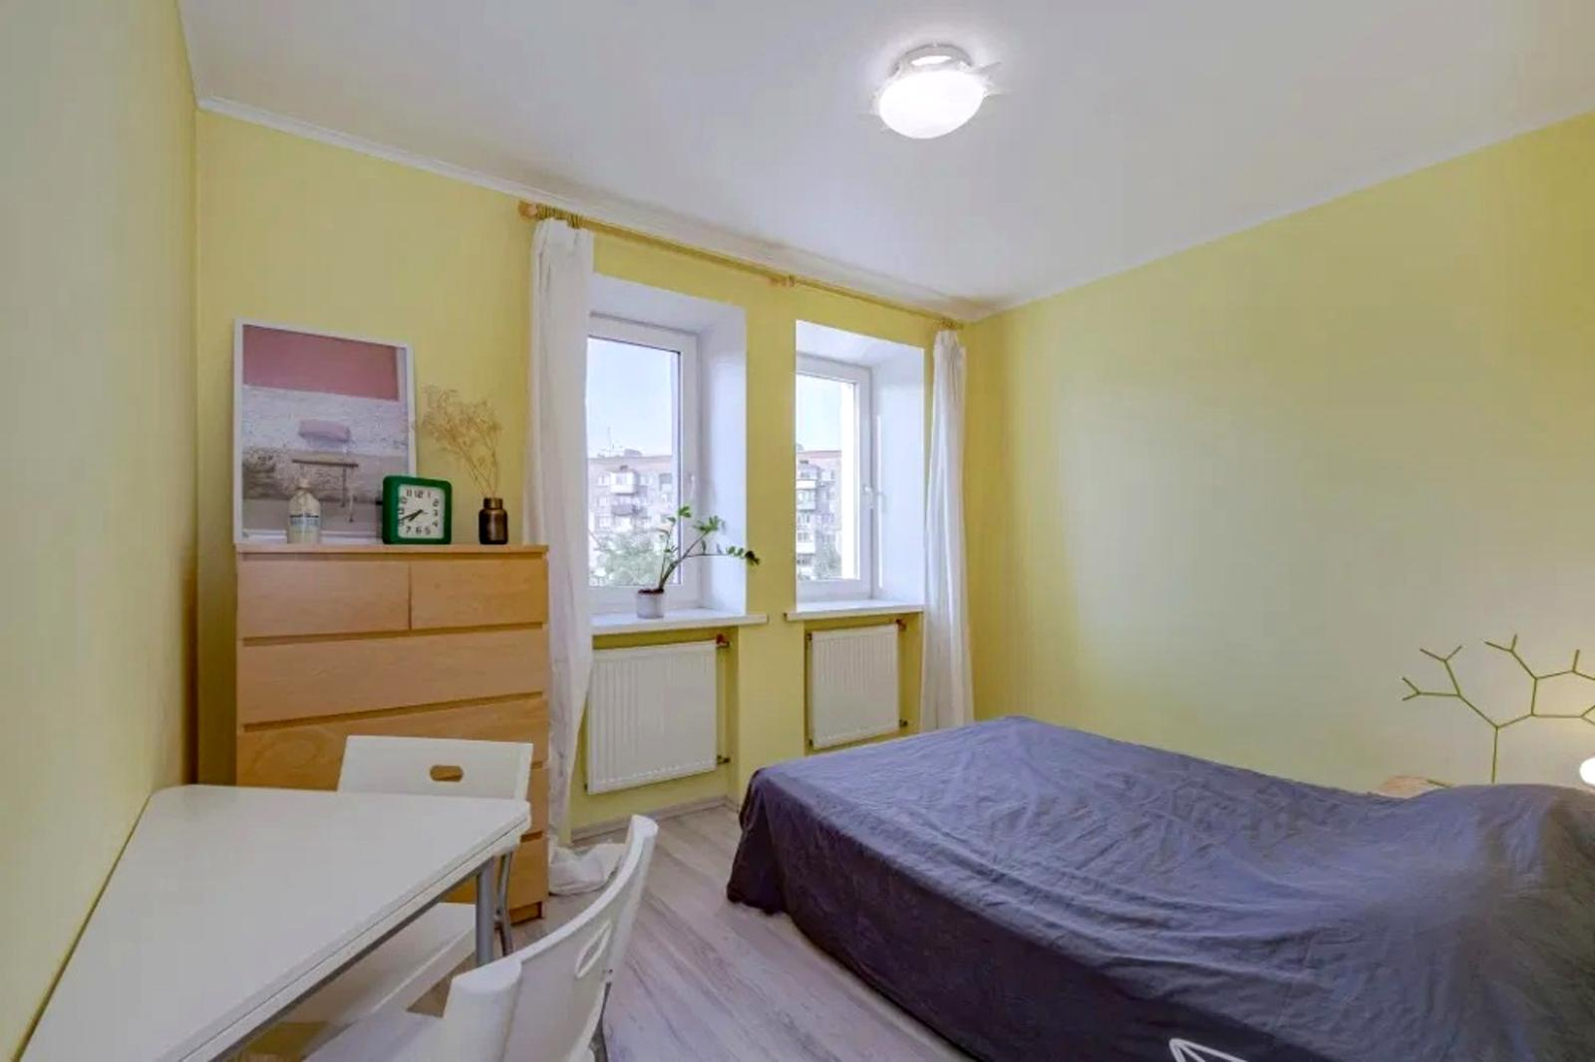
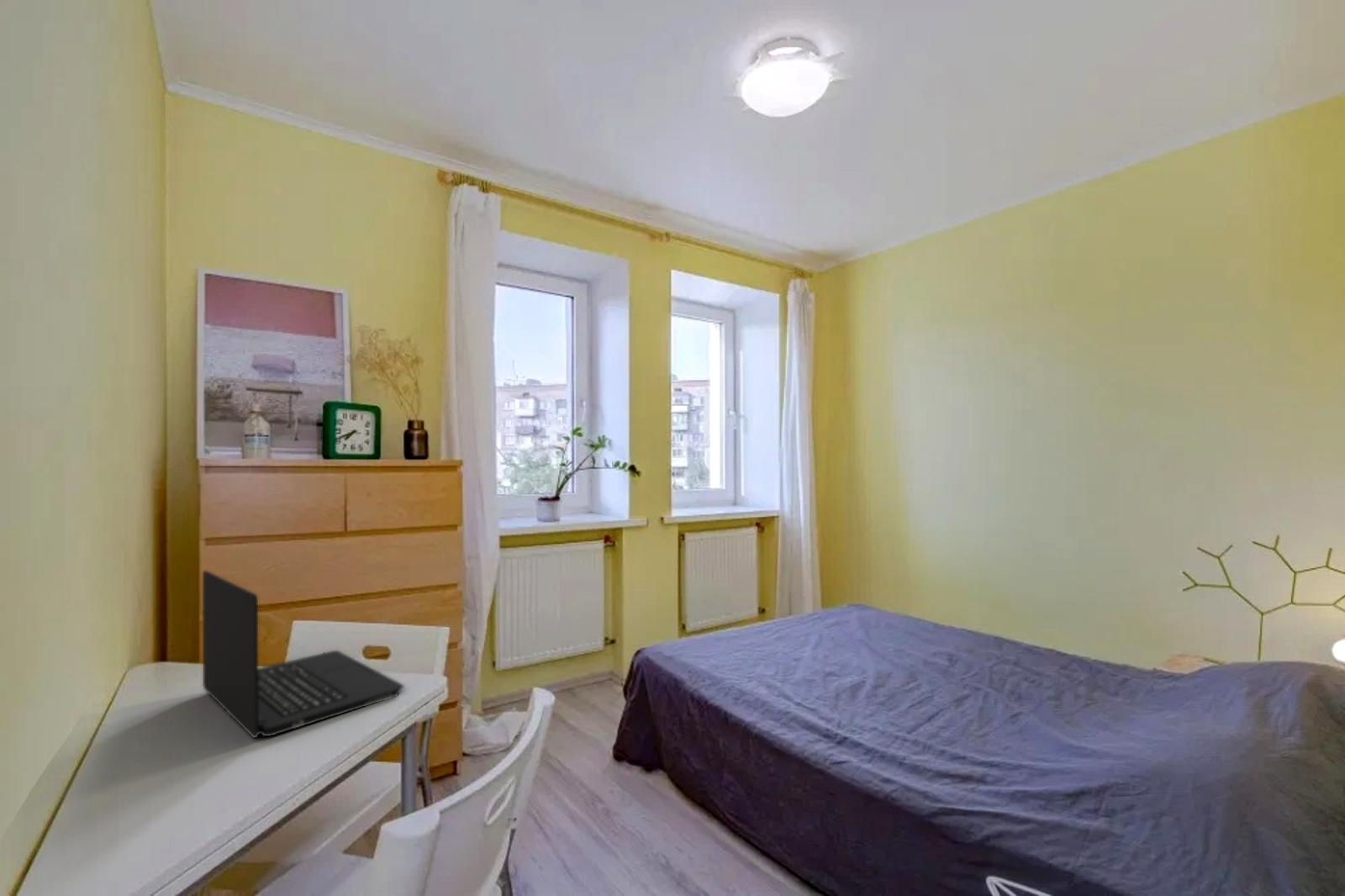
+ laptop (310, 656)
